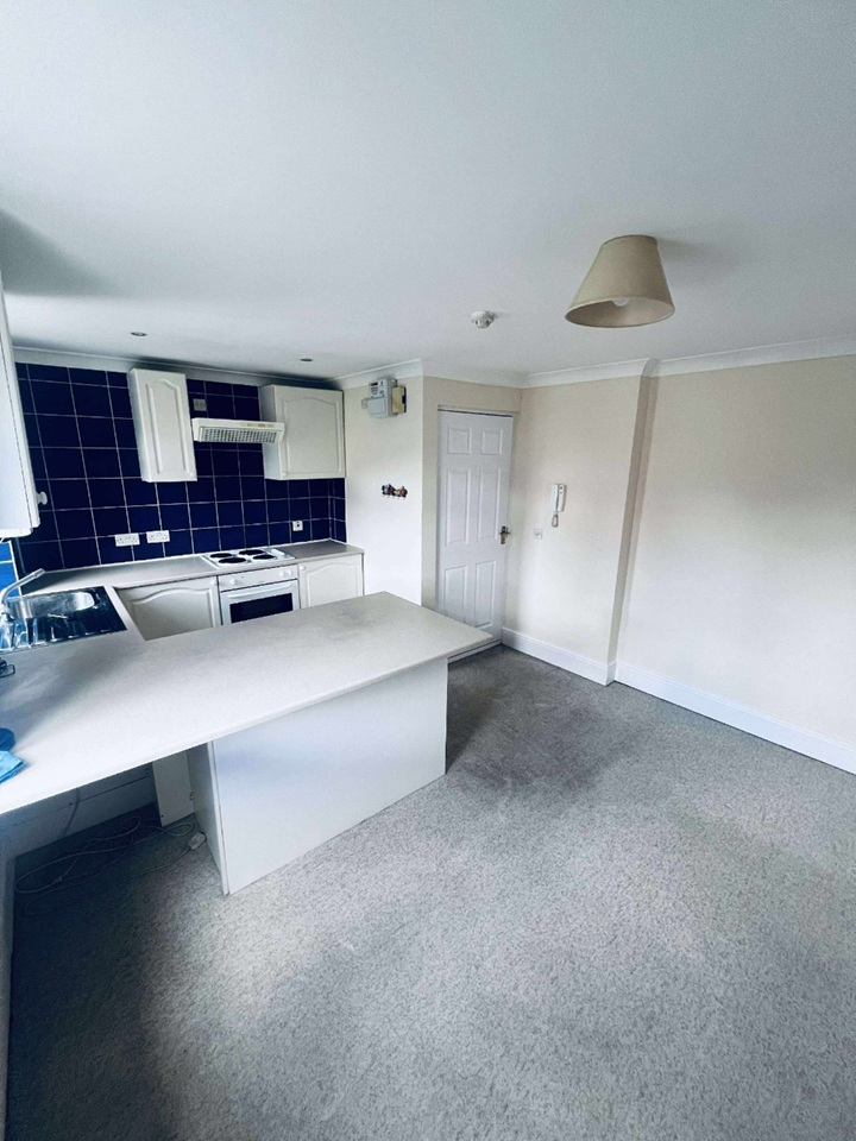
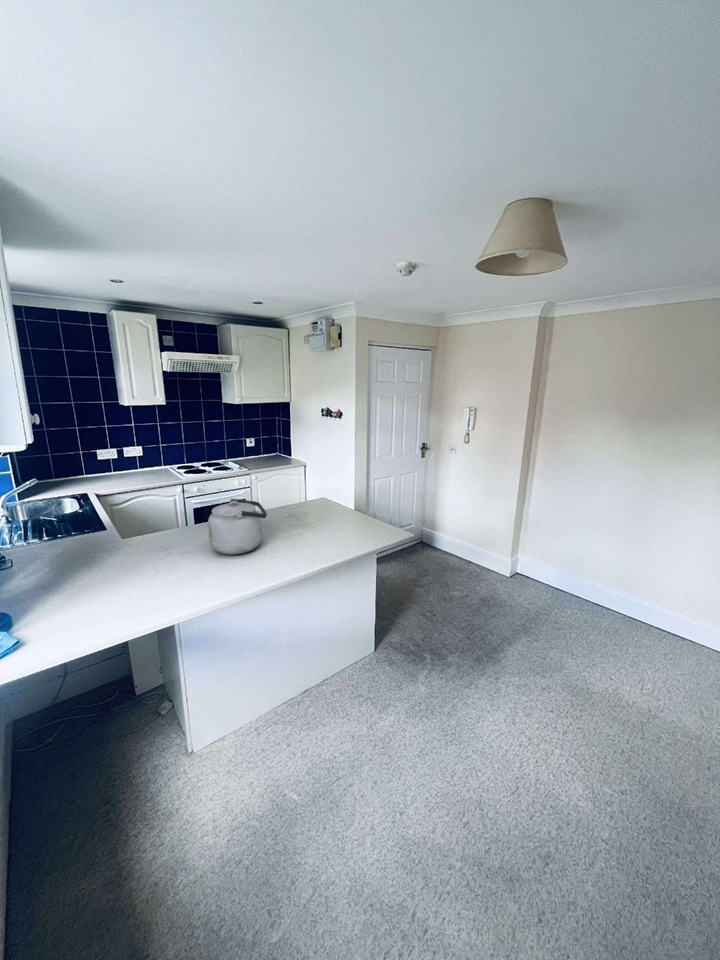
+ kettle (236, 523)
